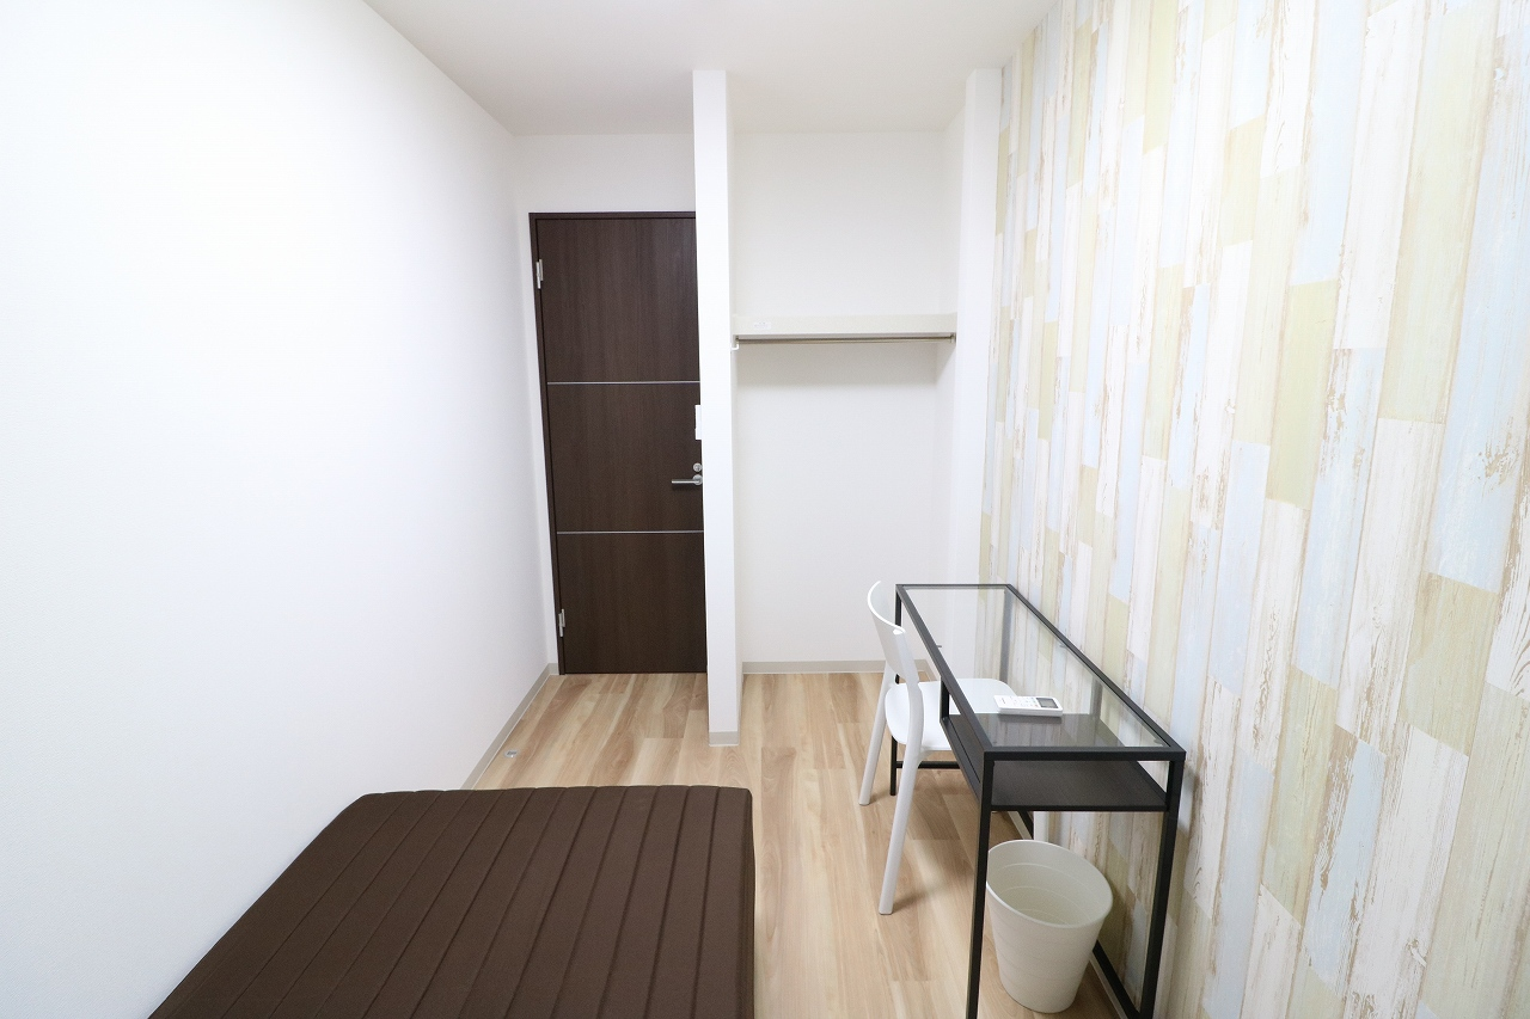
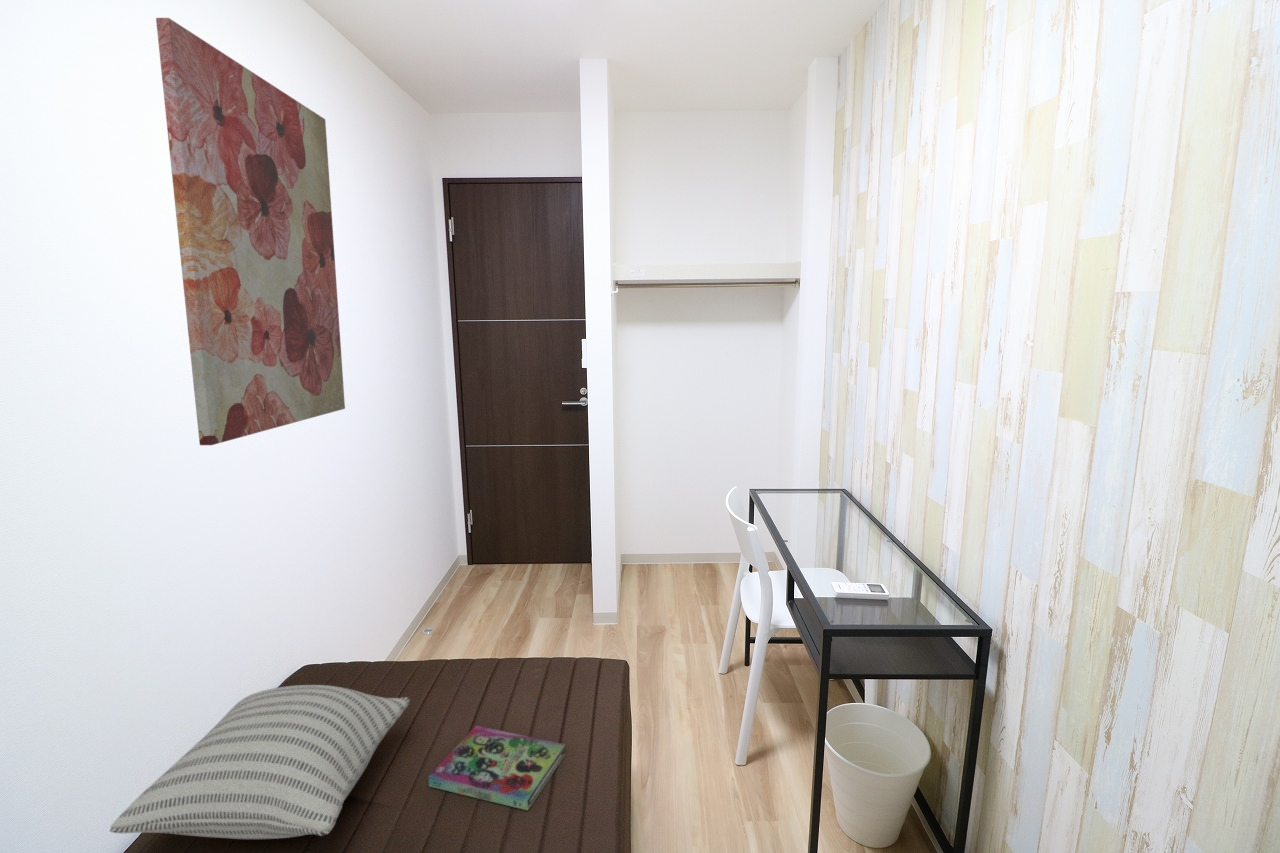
+ book (499, 764)
+ wall art (272, 257)
+ pillow (281, 756)
